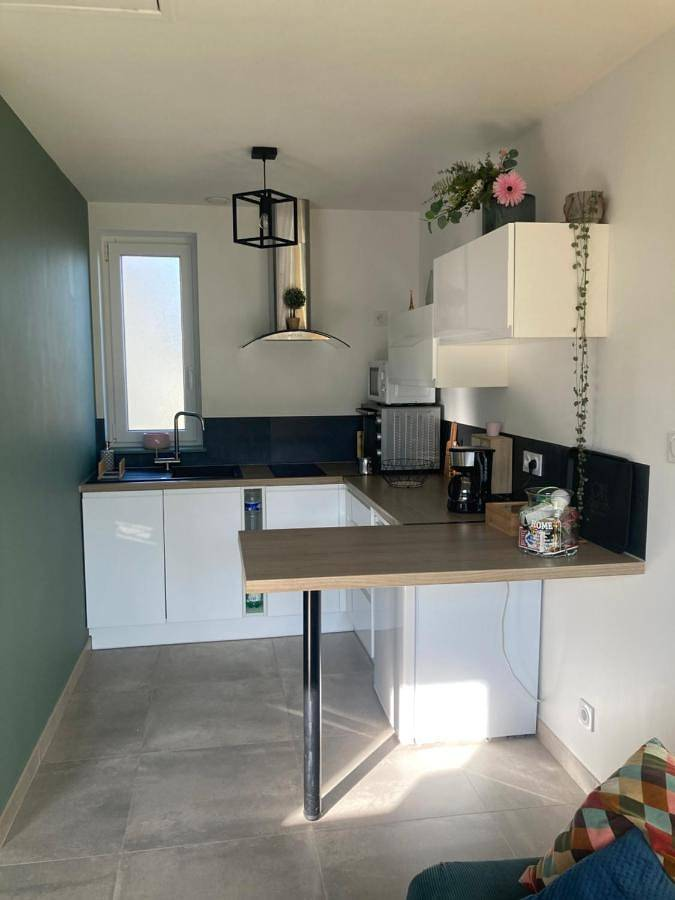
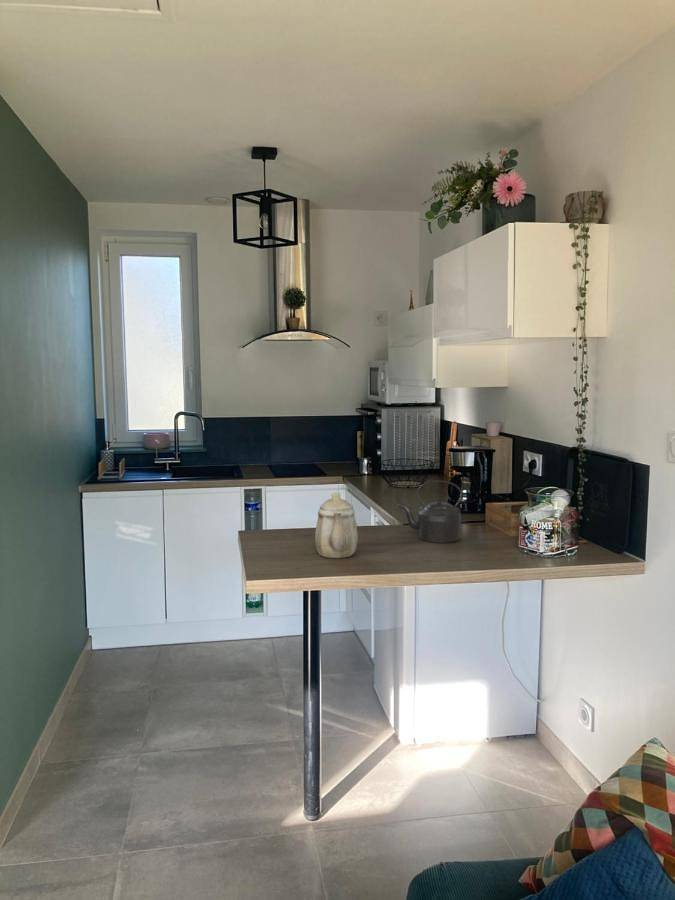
+ kettle (428, 509)
+ teapot (336, 523)
